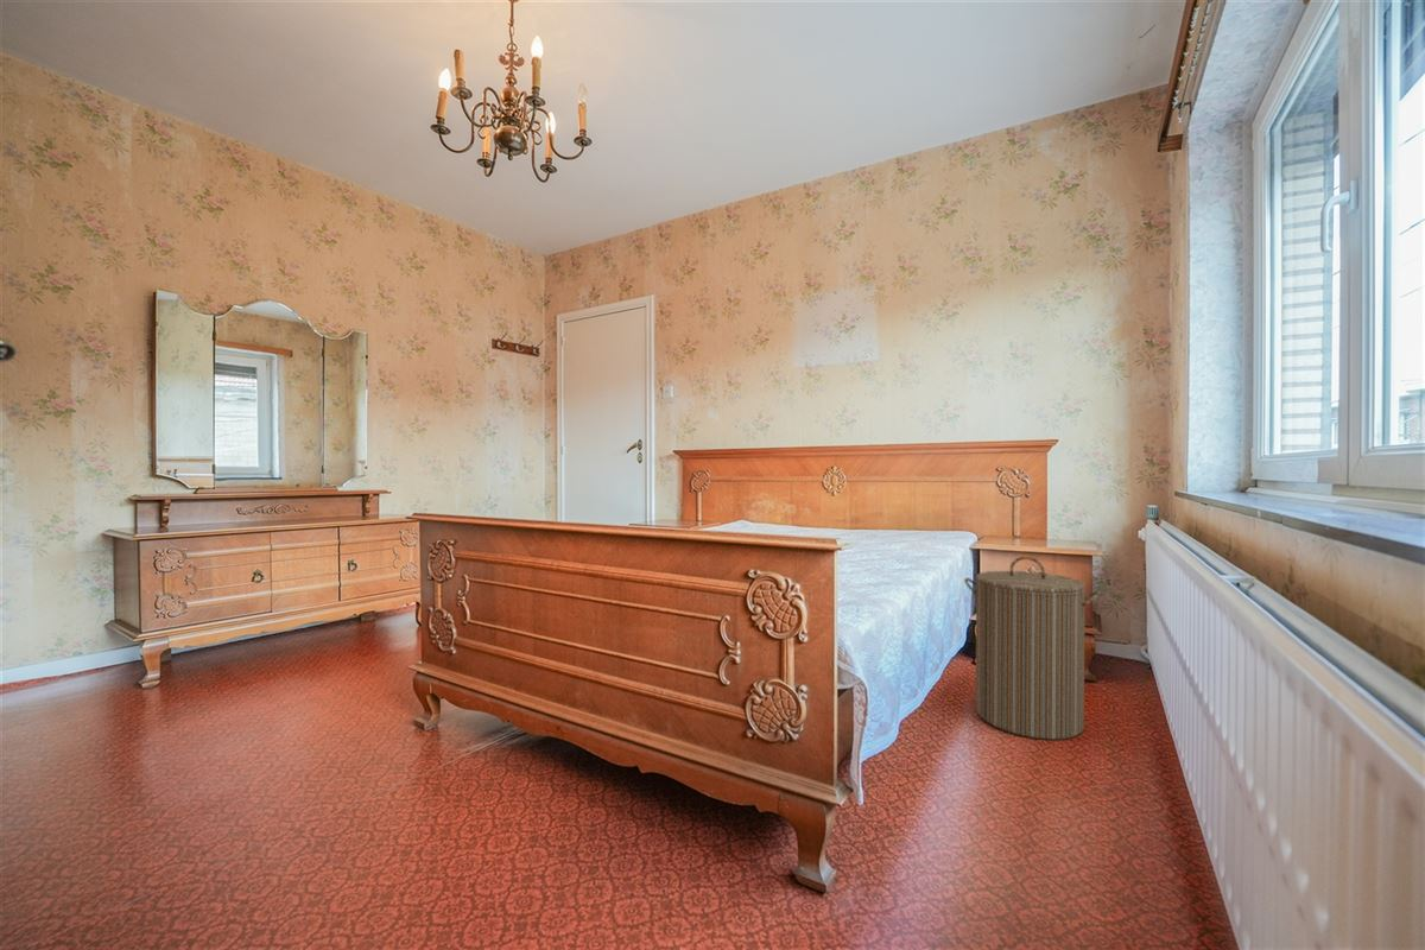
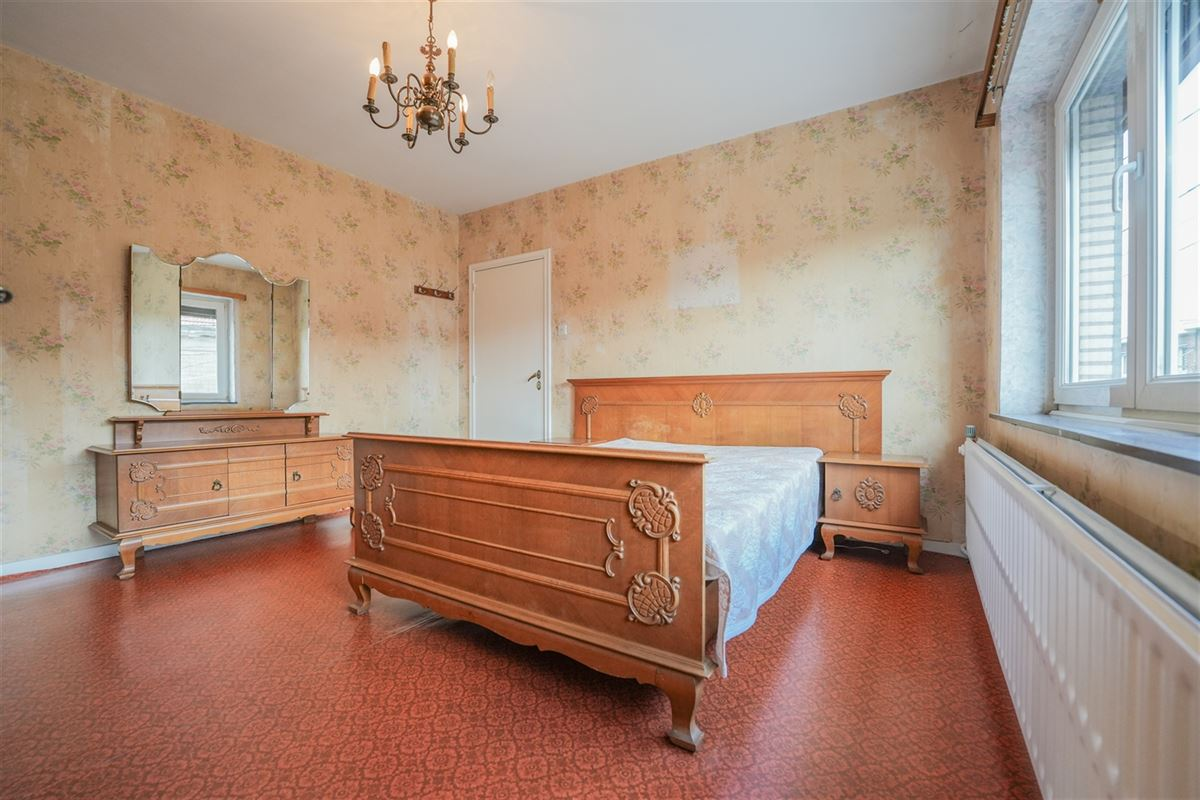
- laundry hamper (1027, 638)
